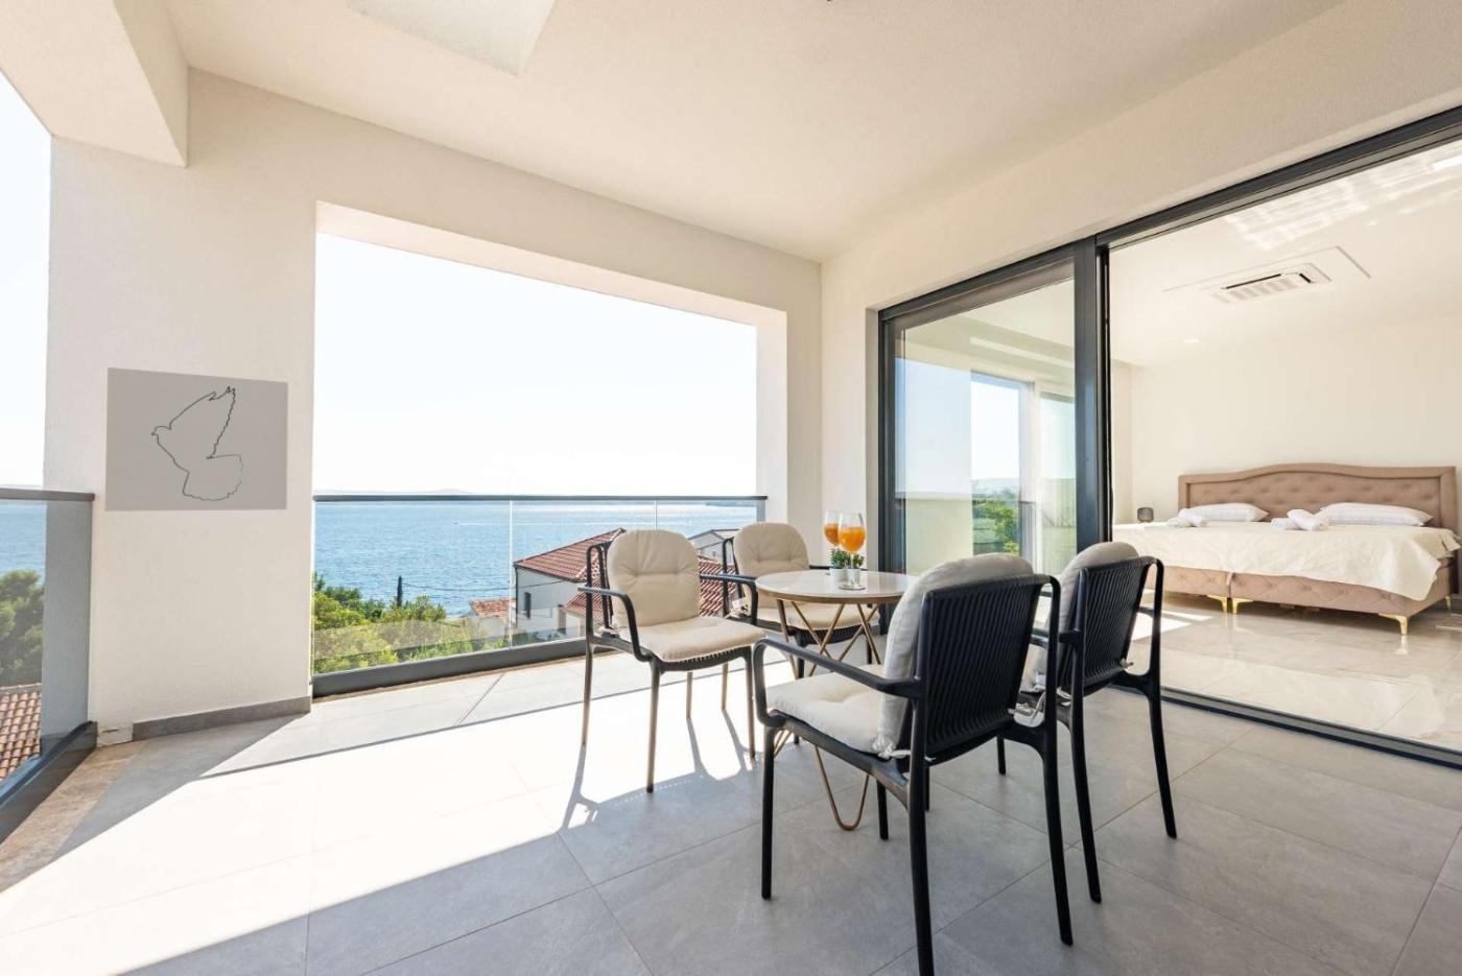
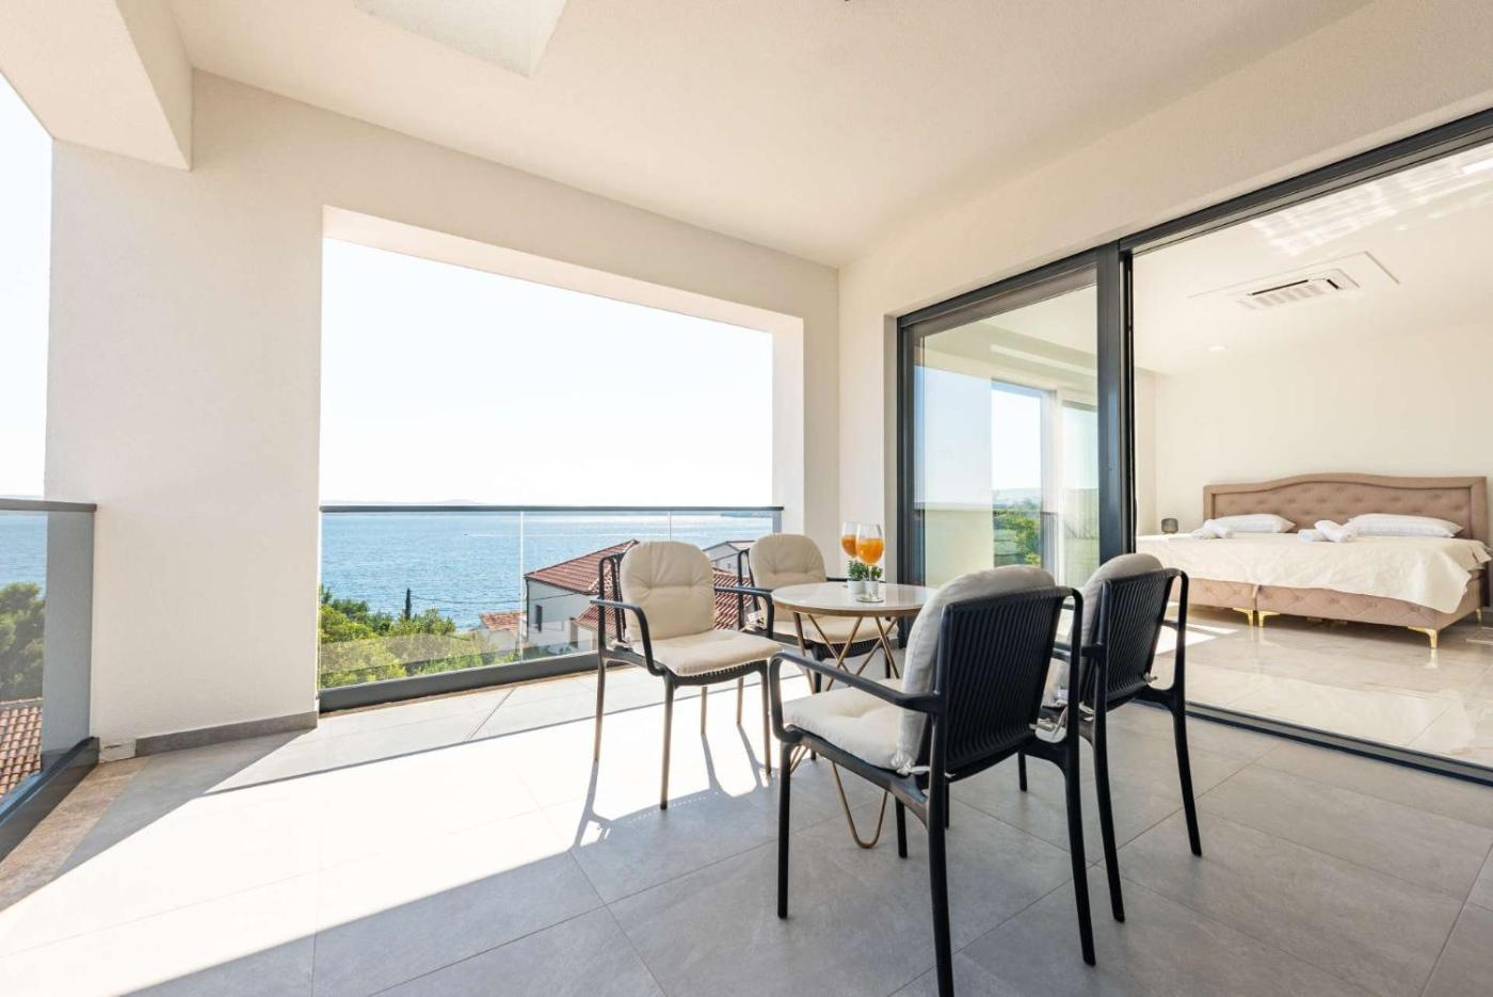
- wall art (203, 442)
